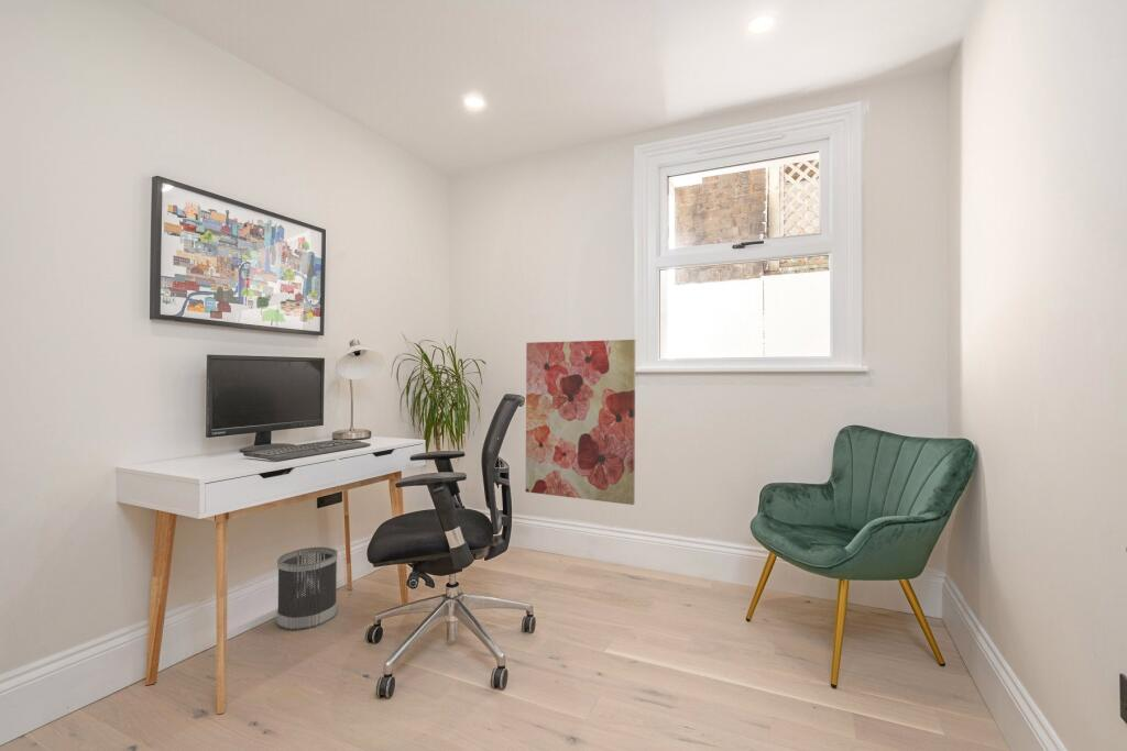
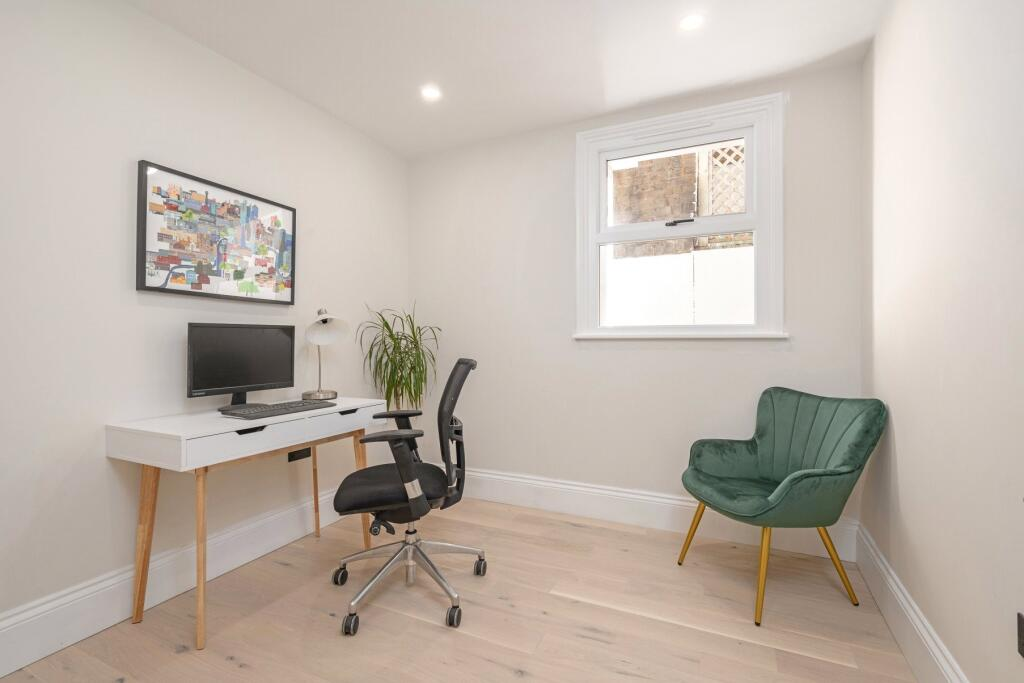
- wall art (578, 419)
- wastebasket (307, 586)
